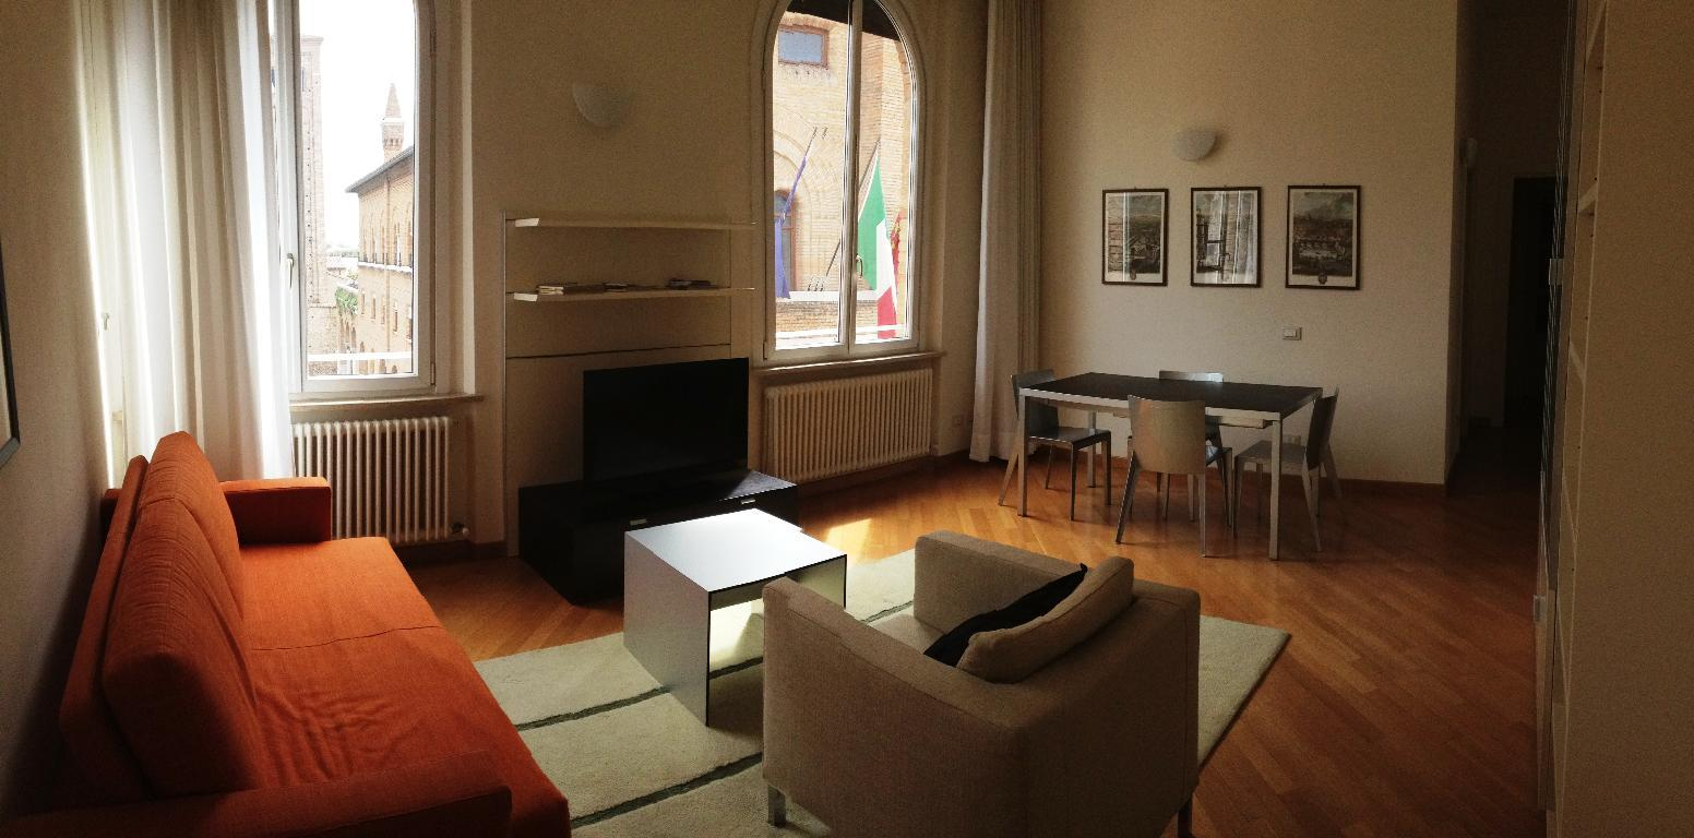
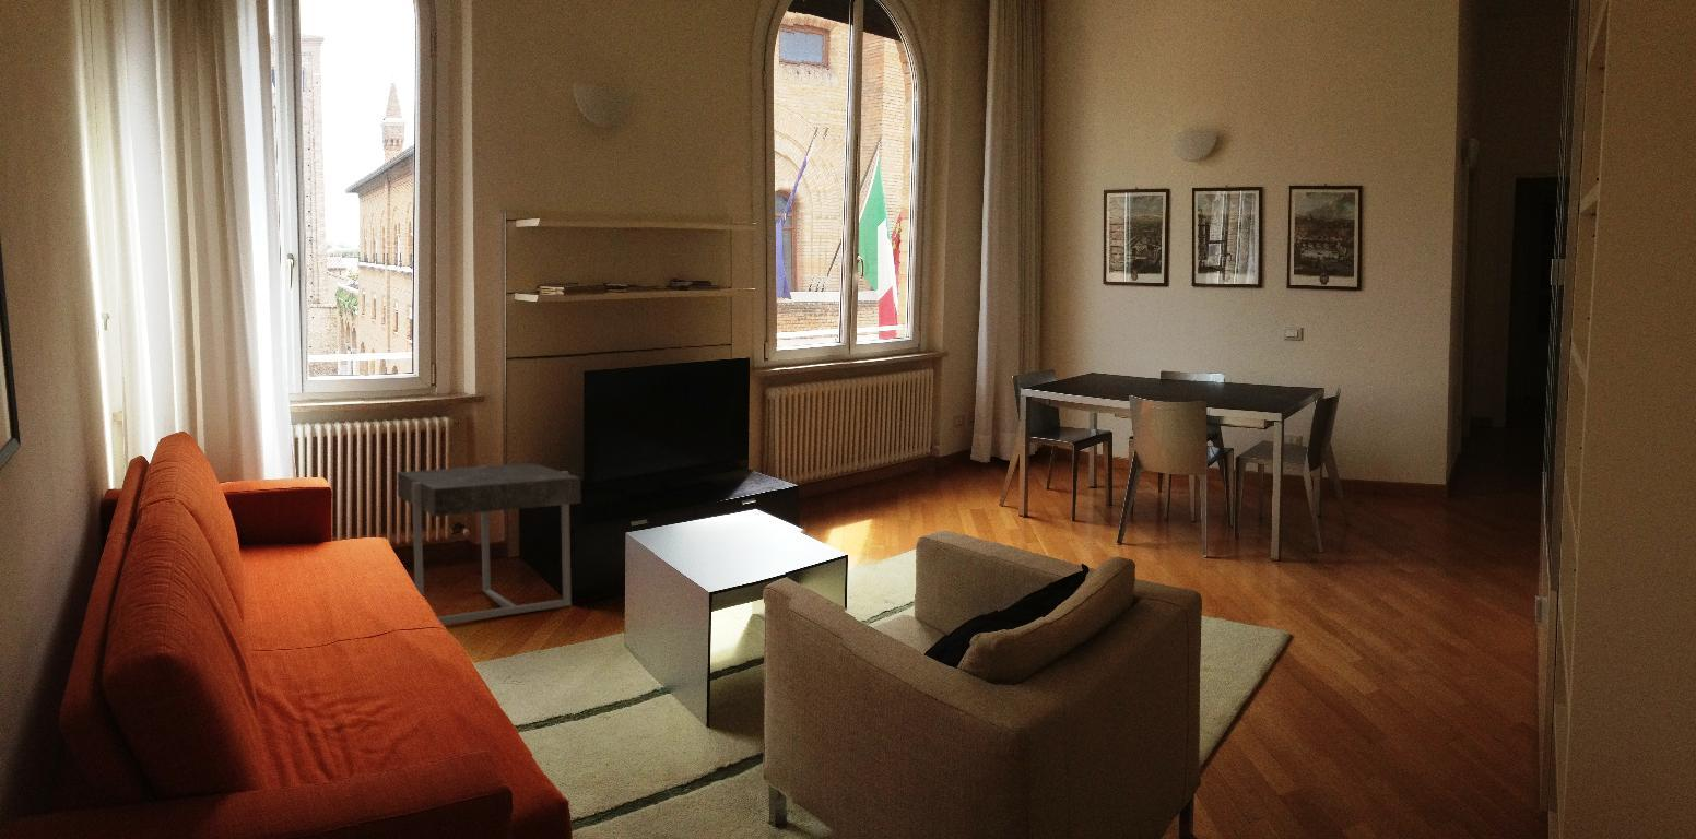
+ side table (487, 543)
